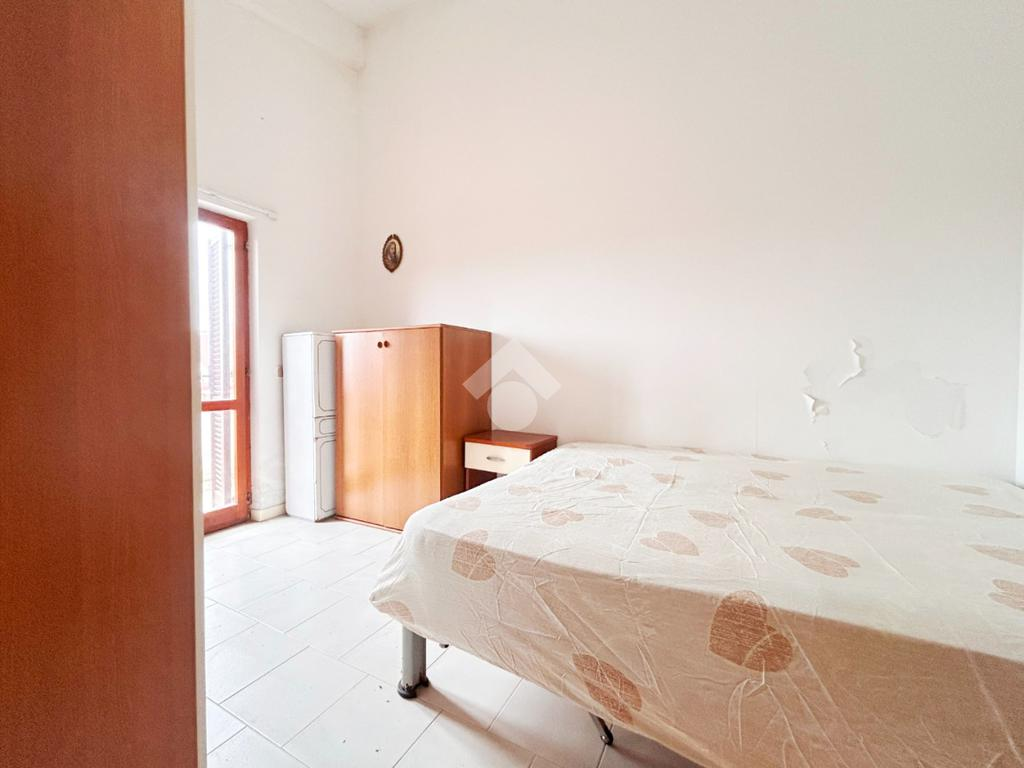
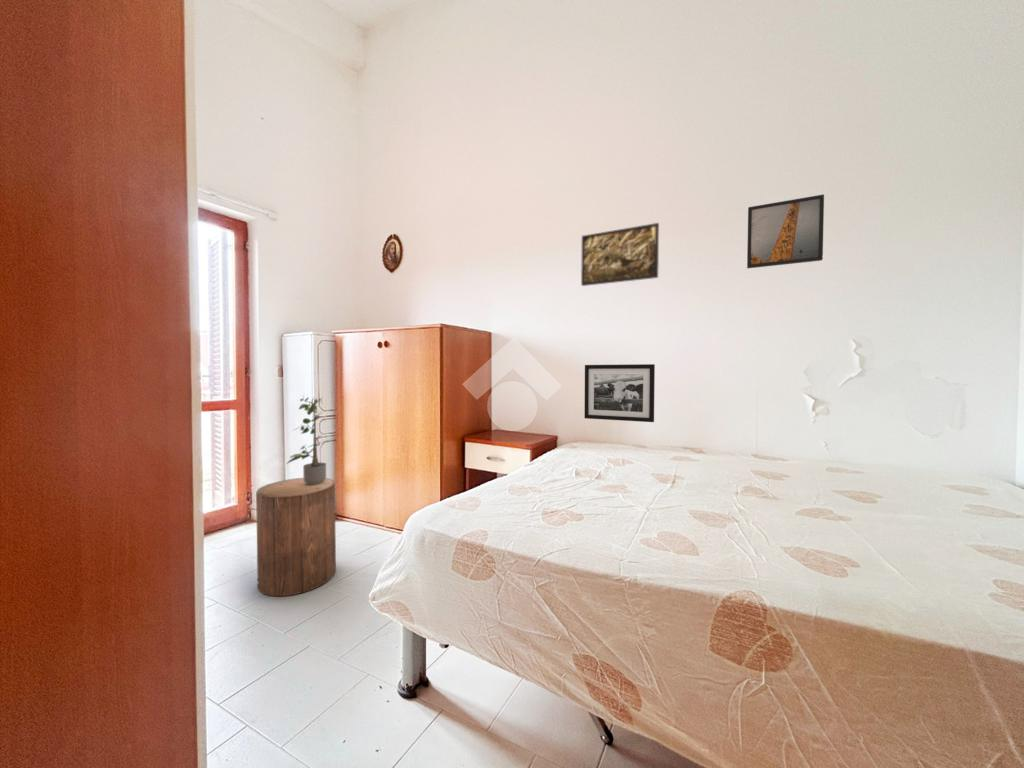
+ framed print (618, 255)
+ stool (297, 531)
+ potted plant (305, 445)
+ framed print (783, 233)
+ picture frame (618, 392)
